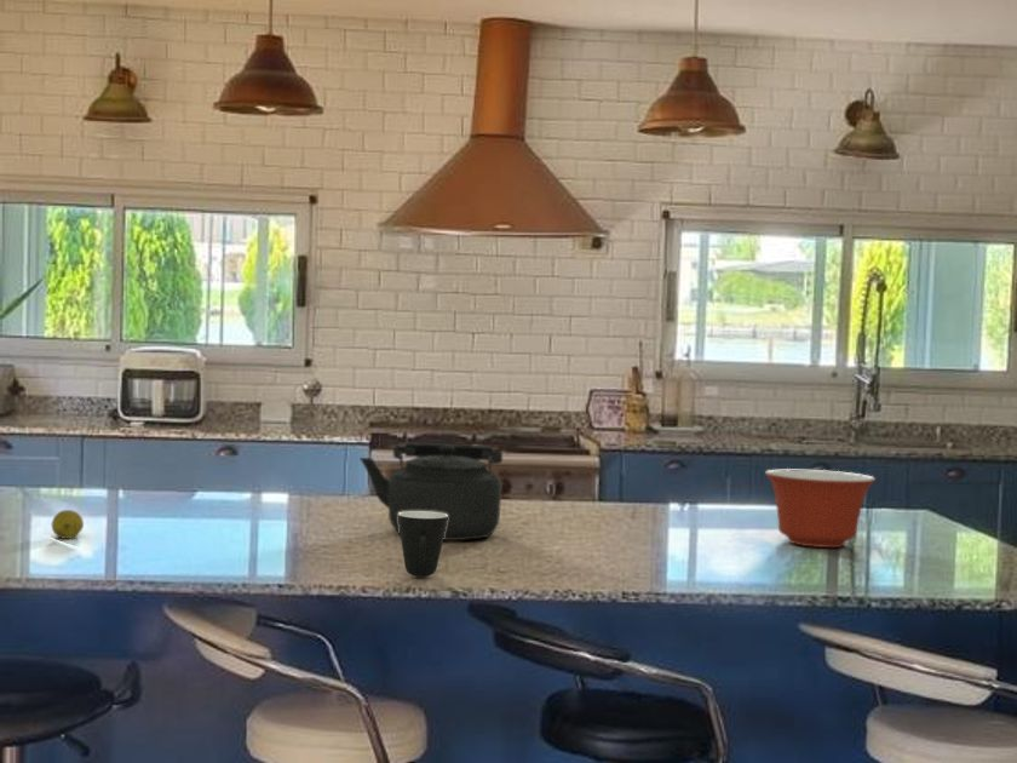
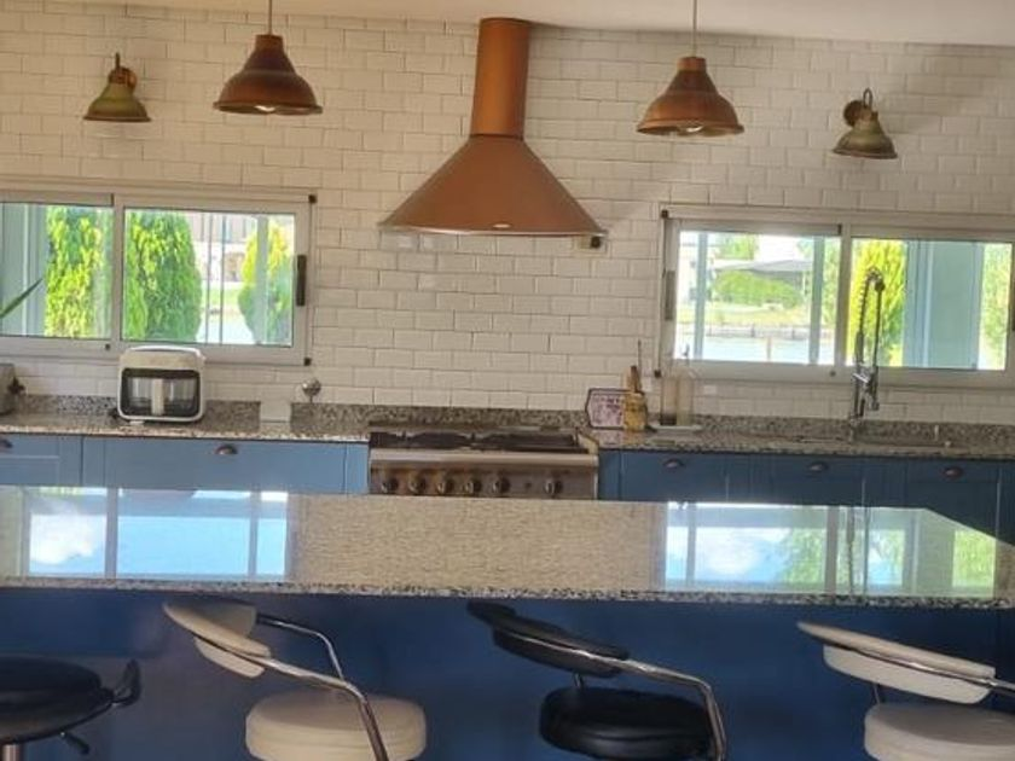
- mixing bowl (817, 509)
- mug (421, 545)
- fruit (67, 523)
- kettle (441, 488)
